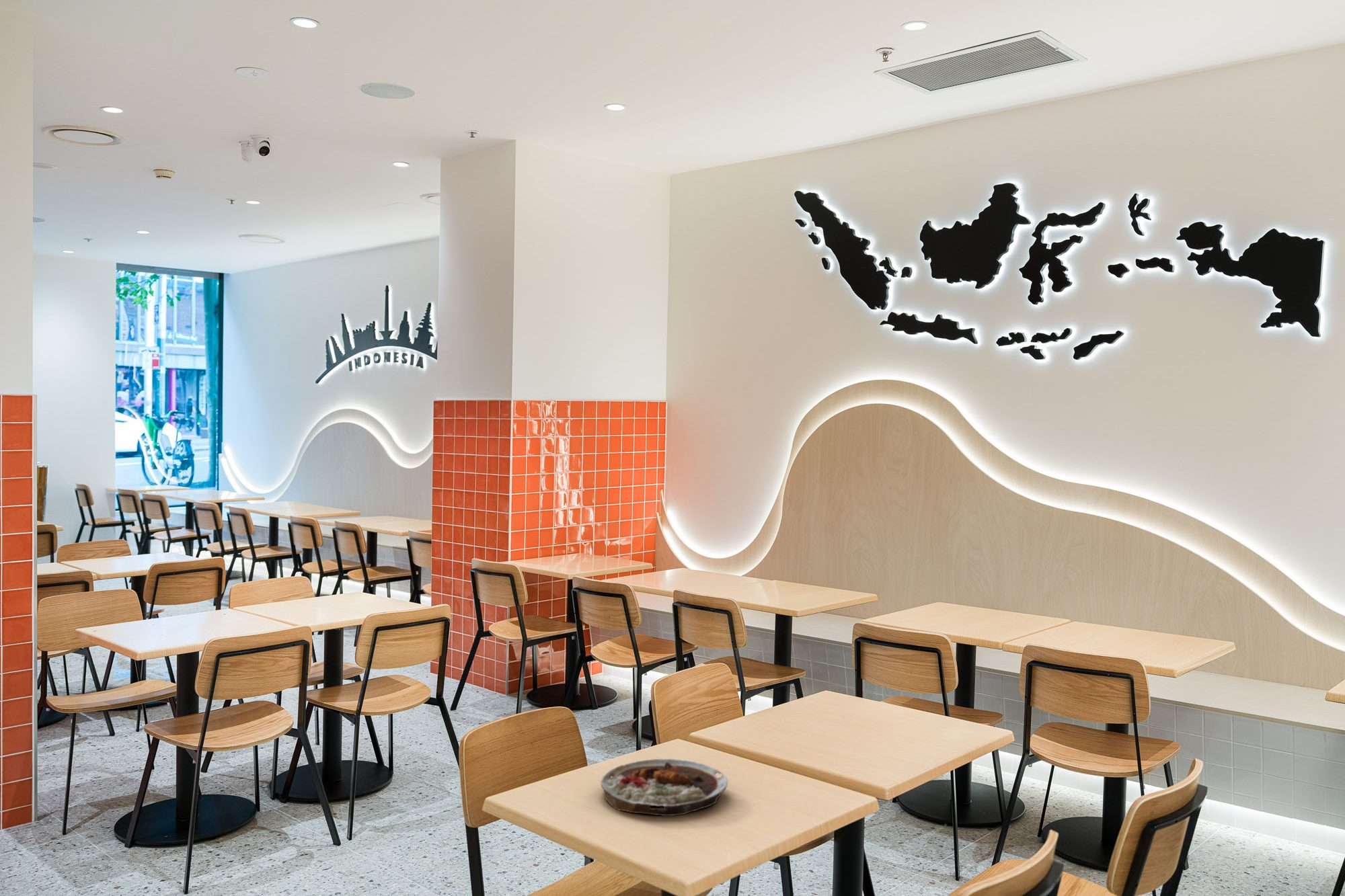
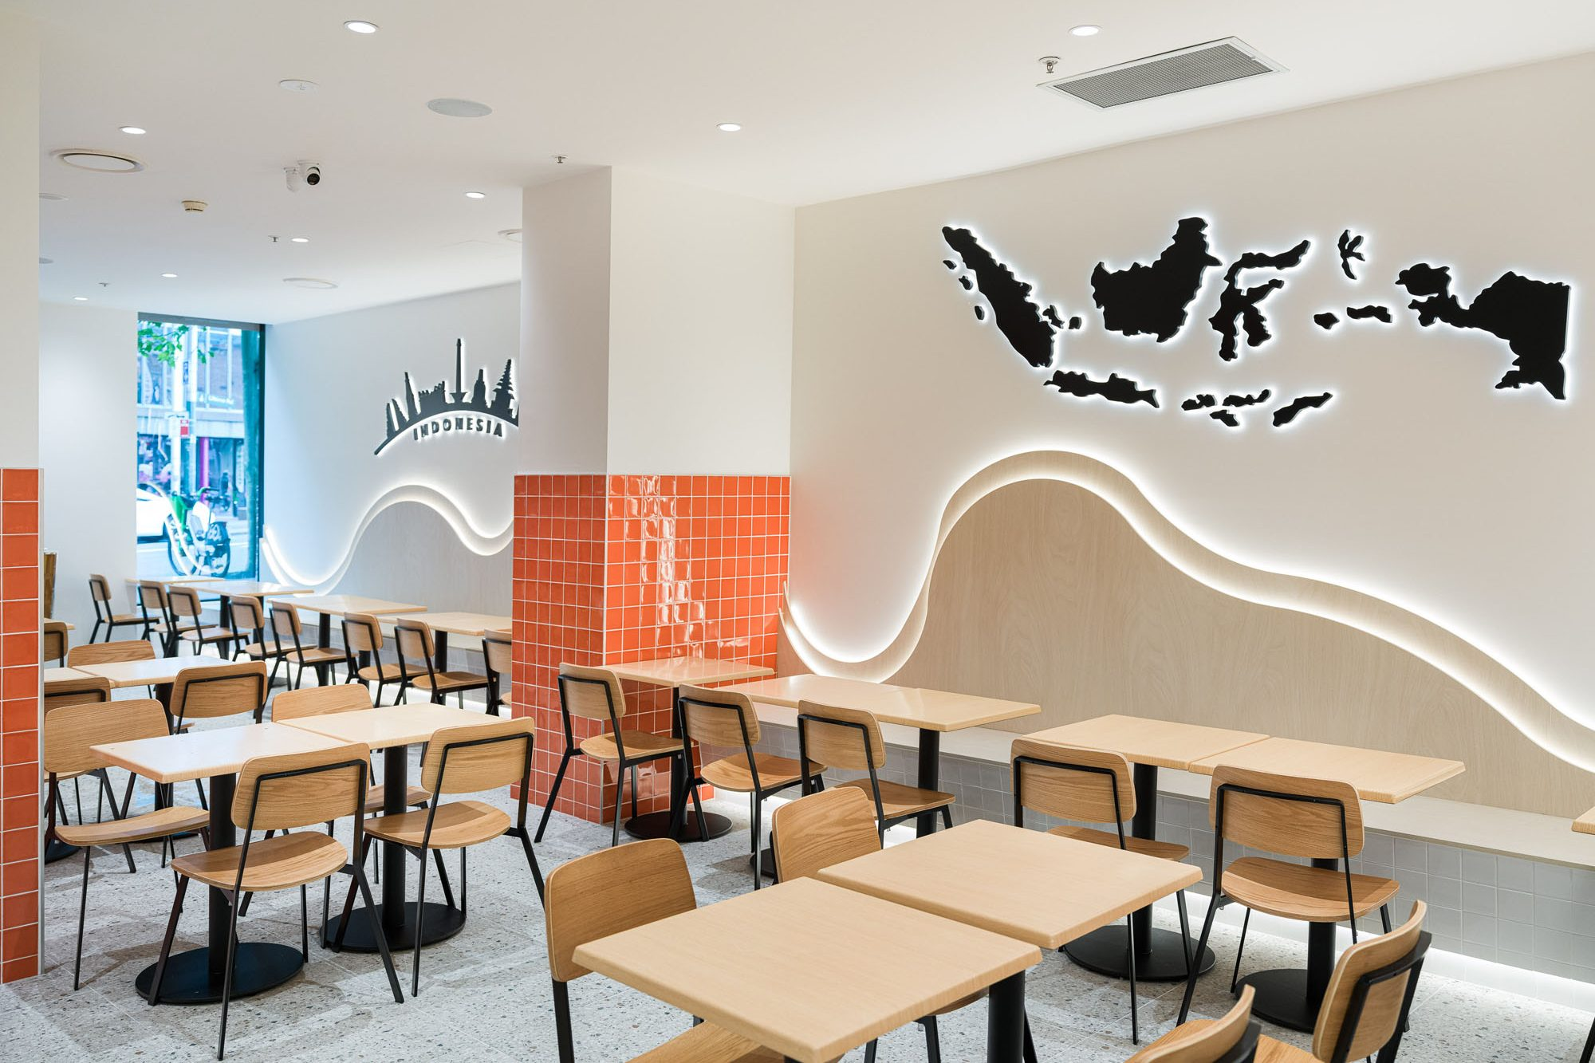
- plate (664, 782)
